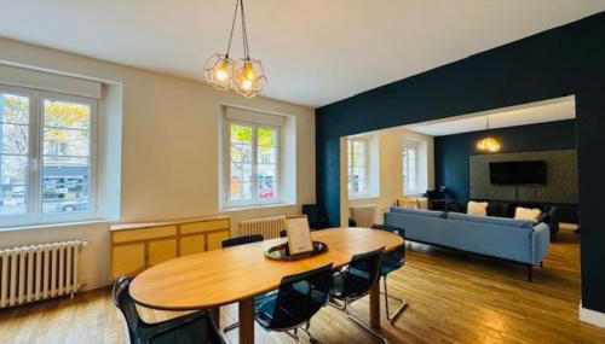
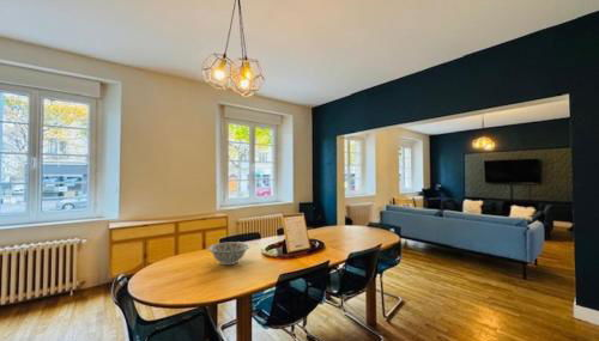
+ decorative bowl (229, 254)
